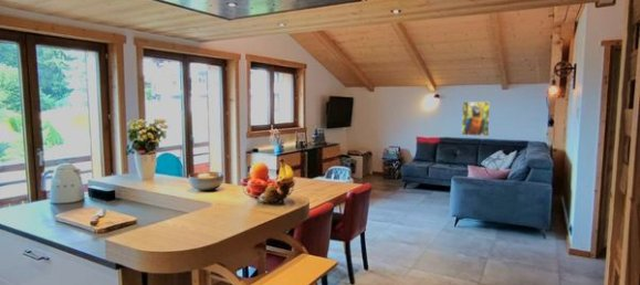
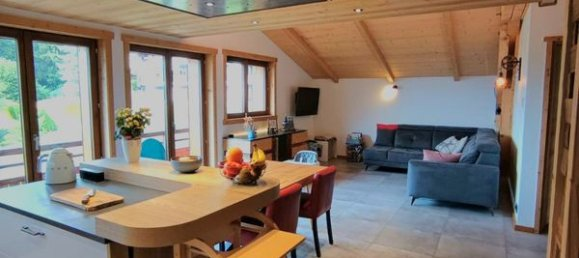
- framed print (475, 118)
